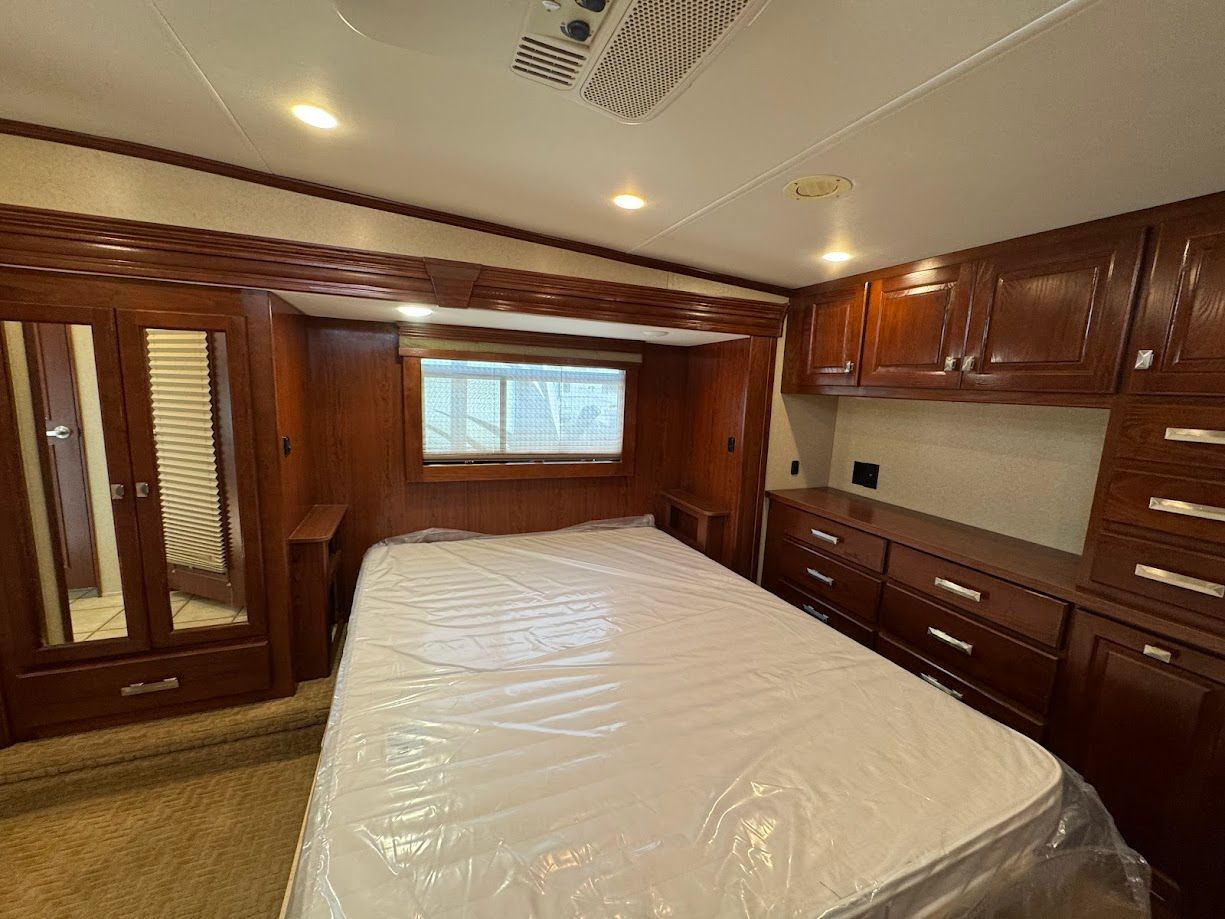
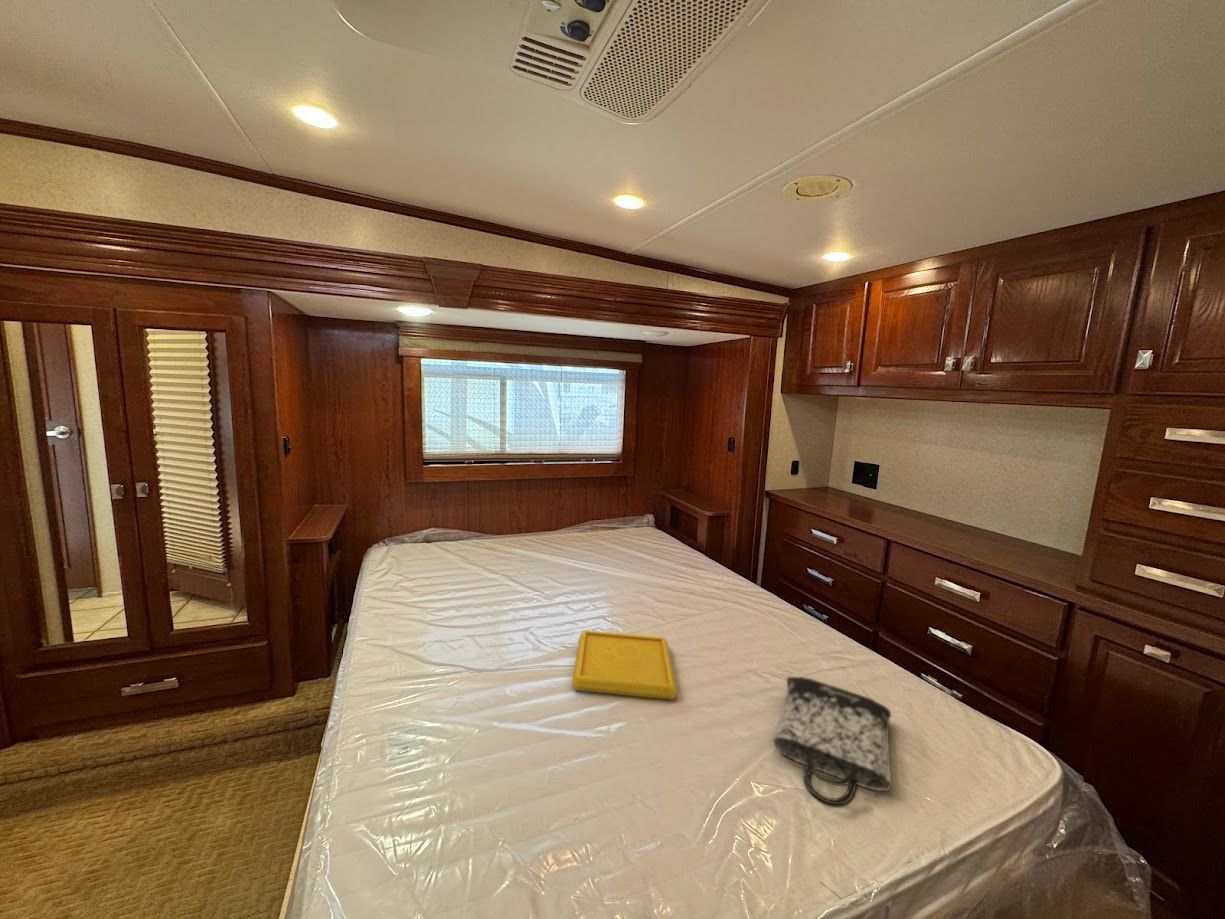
+ serving tray (623, 661)
+ tote bag (831, 733)
